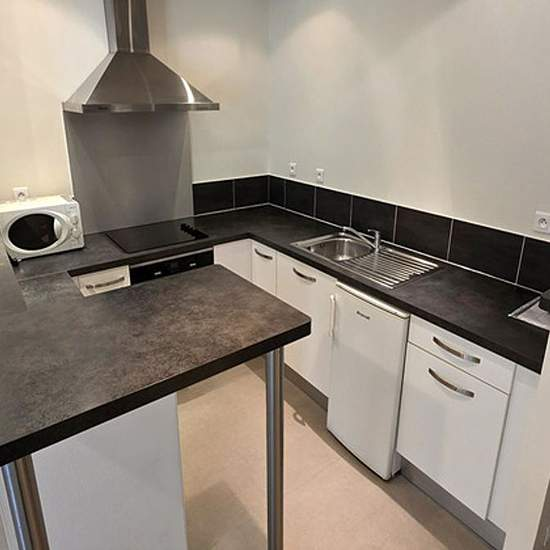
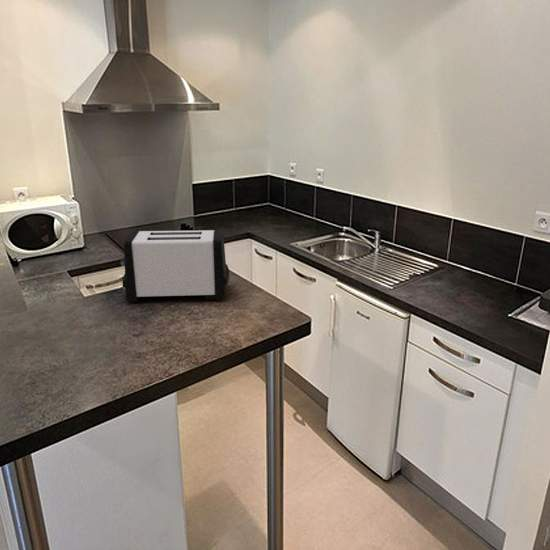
+ toaster (175, 264)
